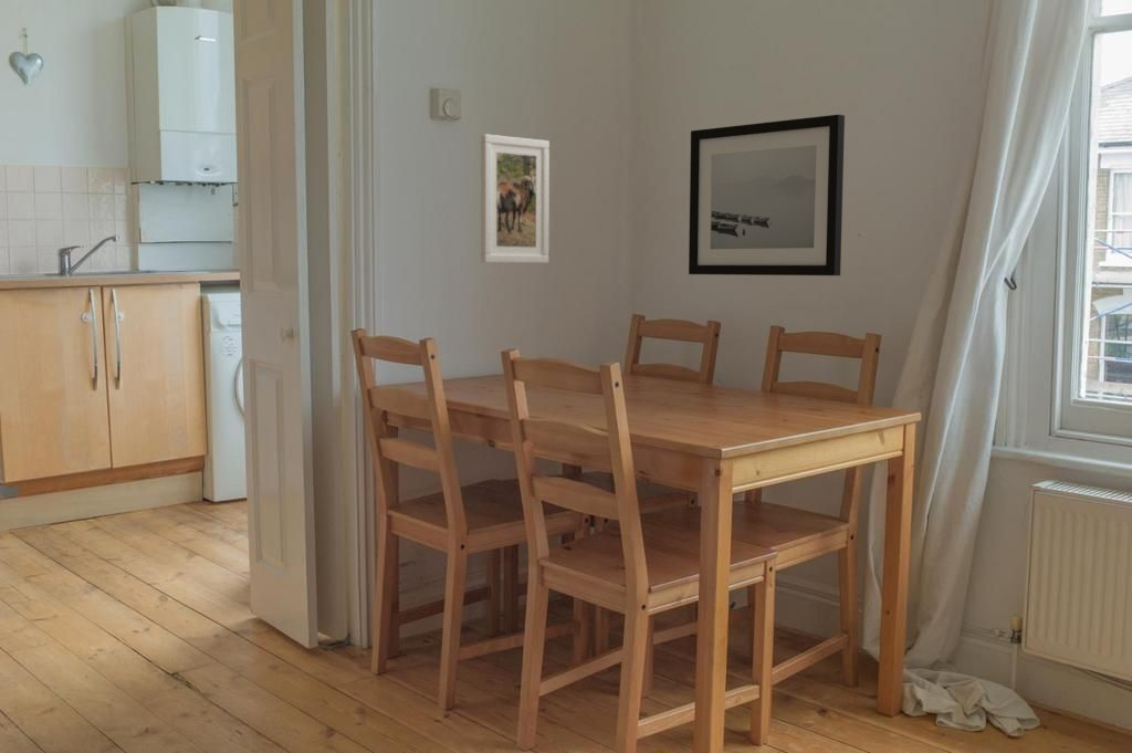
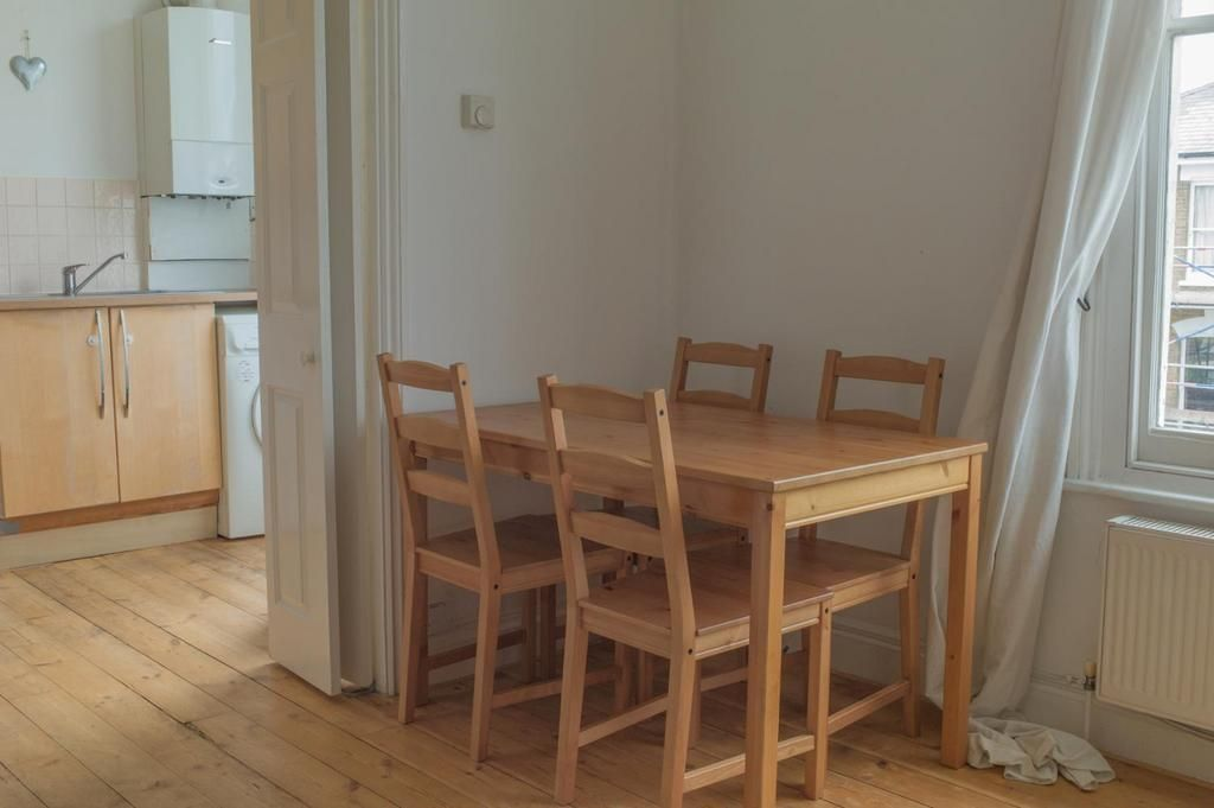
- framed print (515, 200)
- wall art (762, 199)
